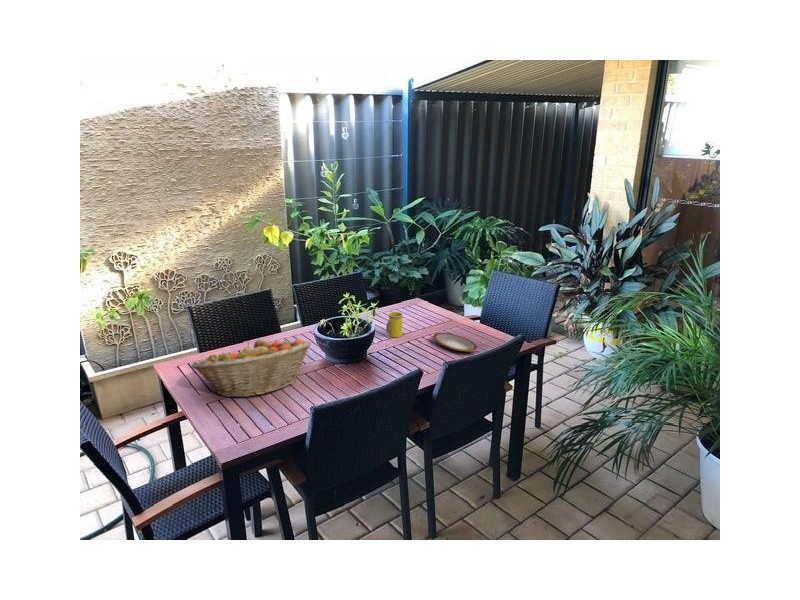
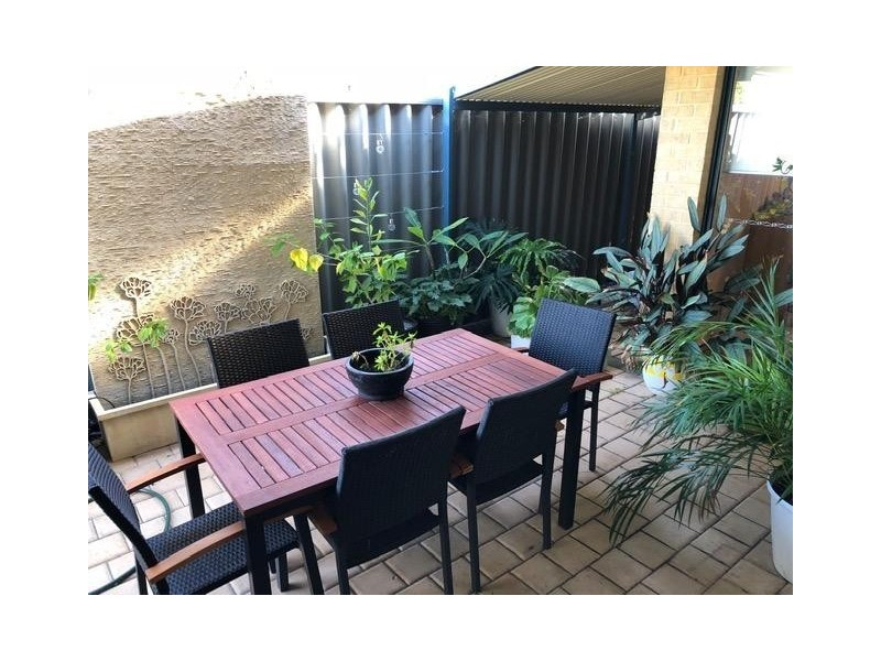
- mug (393, 325)
- fruit basket (254, 362)
- plate (454, 343)
